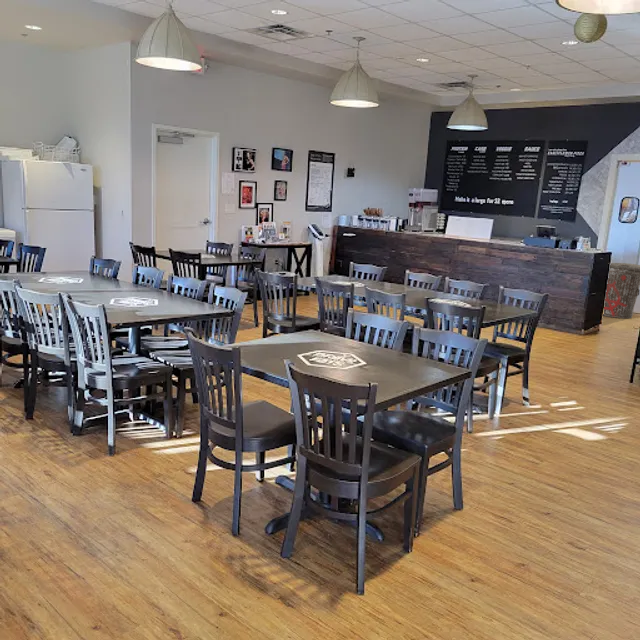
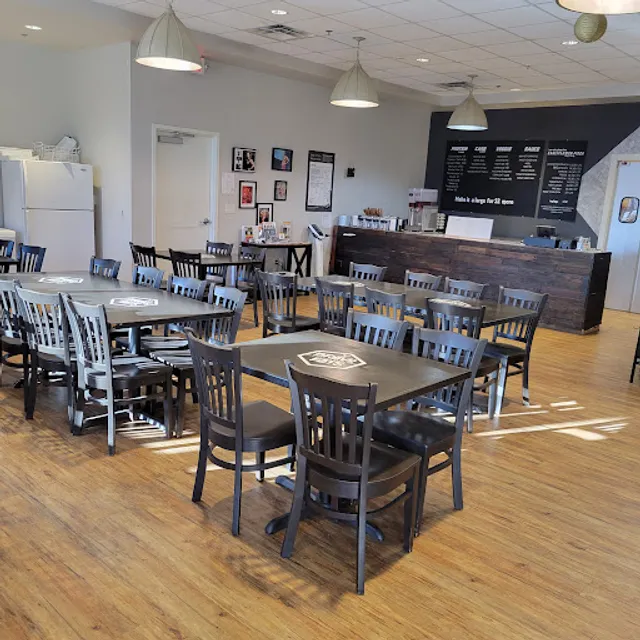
- trash can (621, 289)
